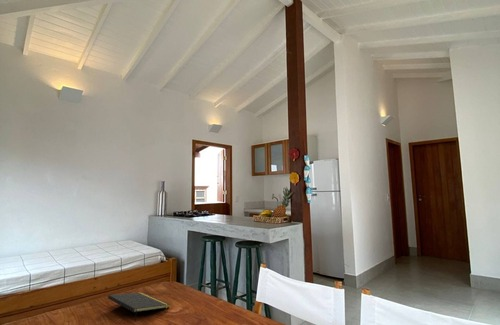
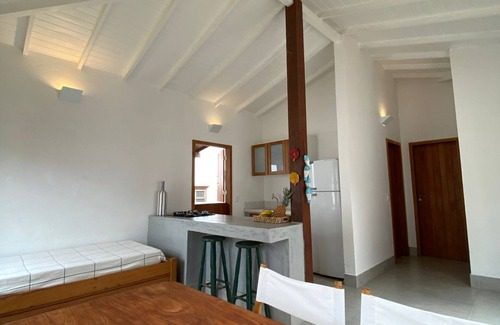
- notepad (138, 301)
